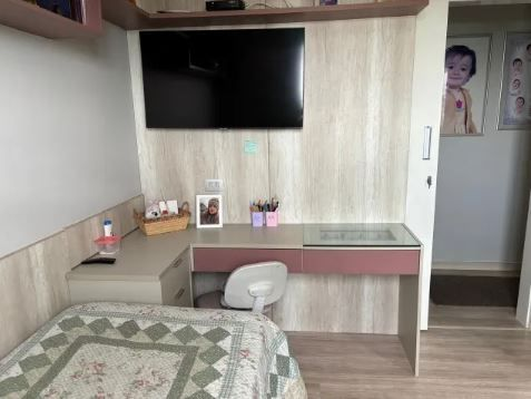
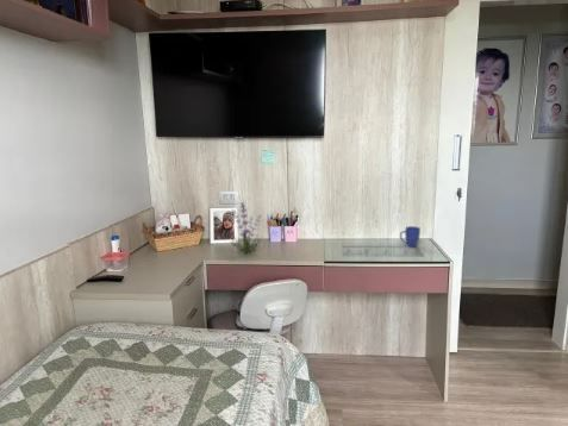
+ plant (248, 226)
+ mug (408, 237)
